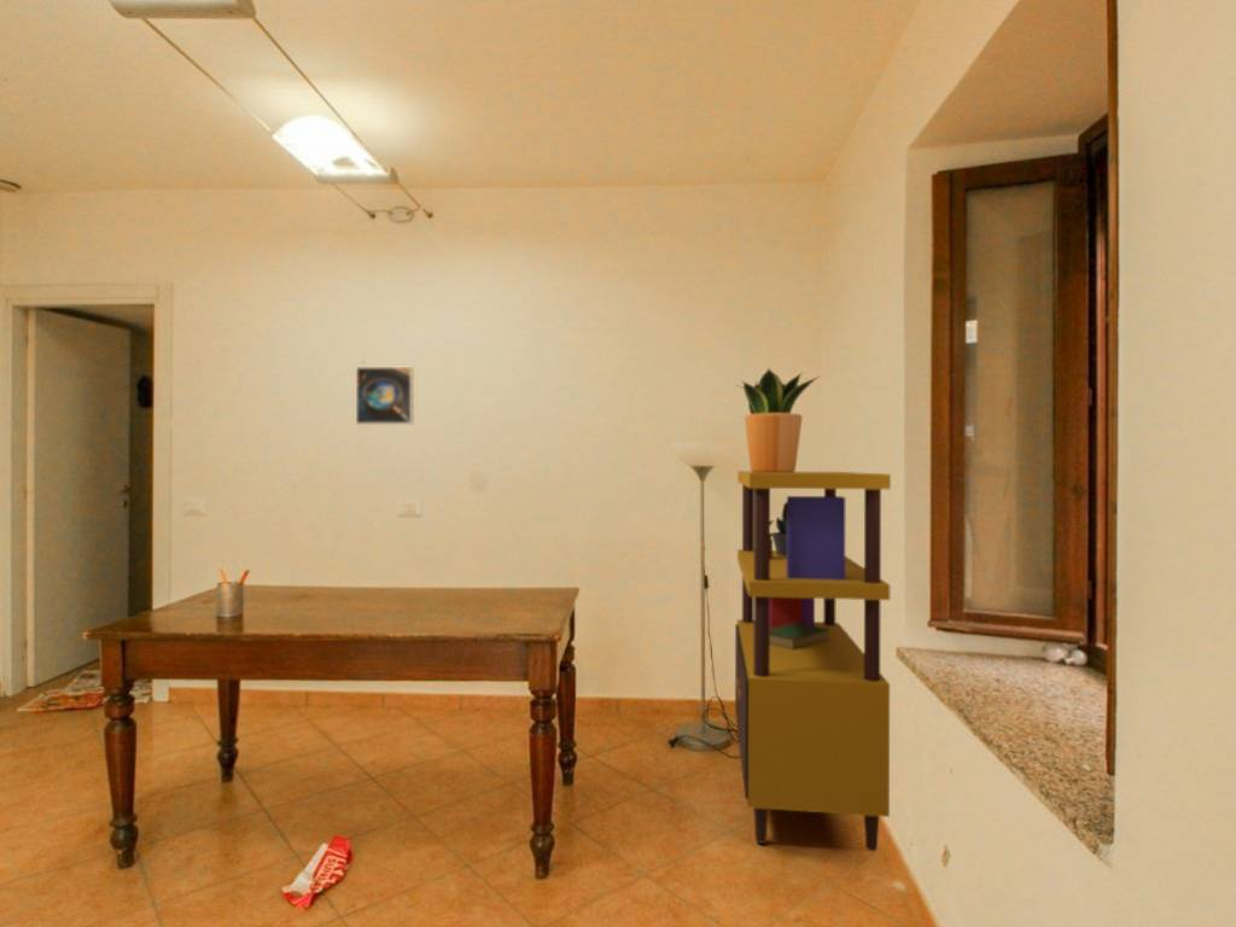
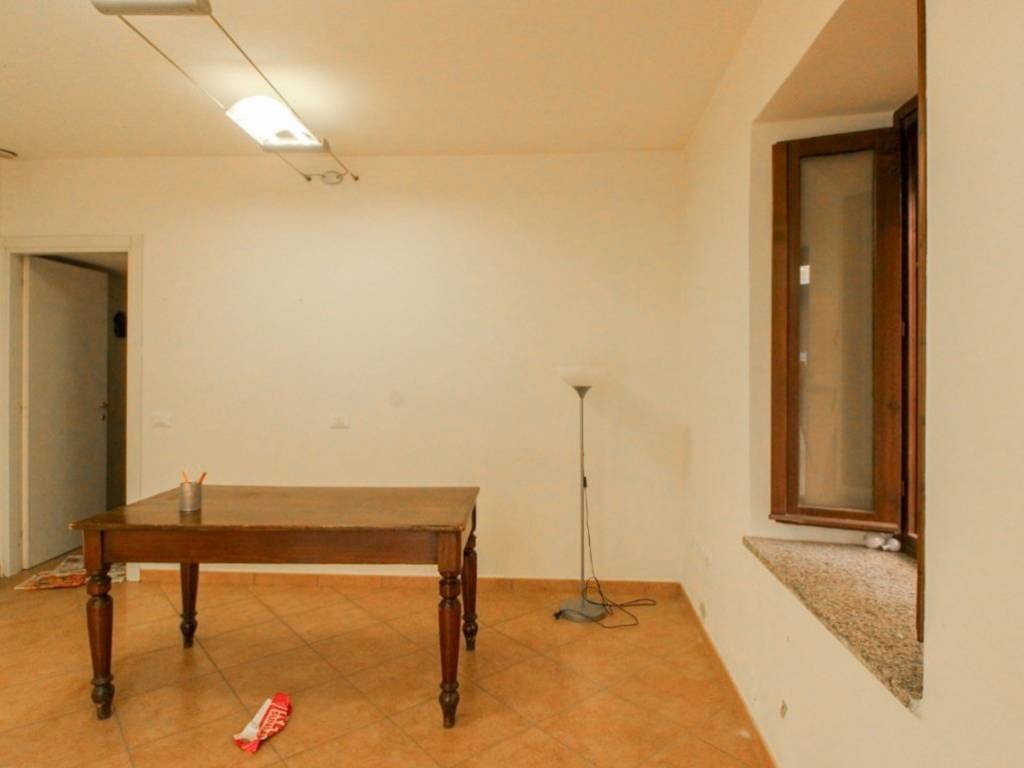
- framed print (384, 395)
- potted plant (779, 422)
- bookcase (798, 630)
